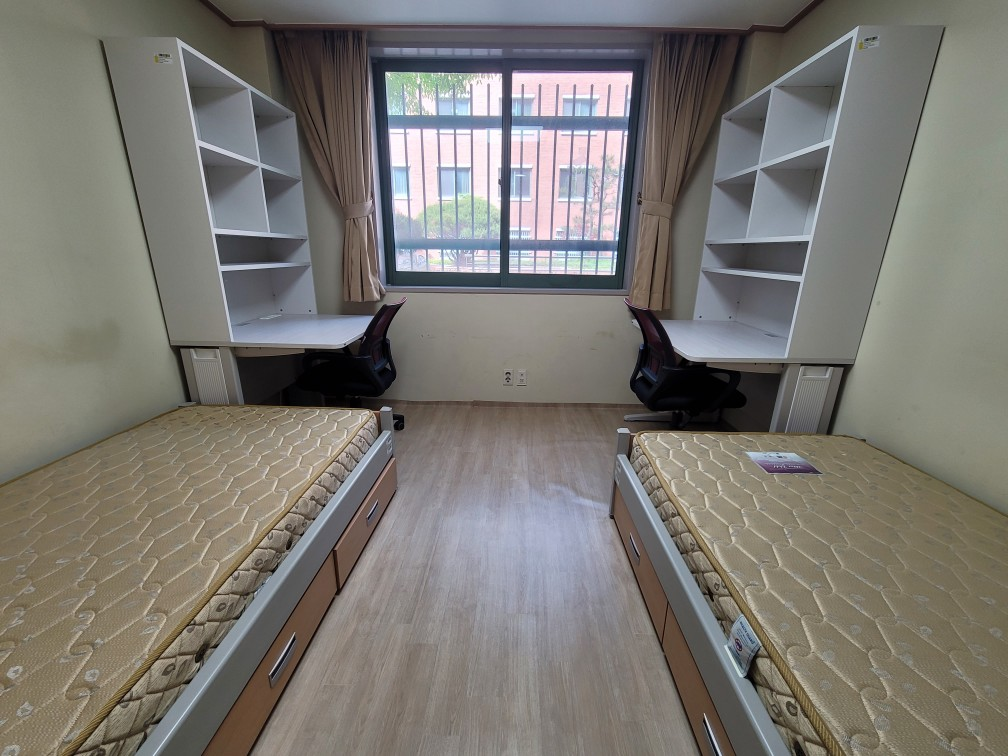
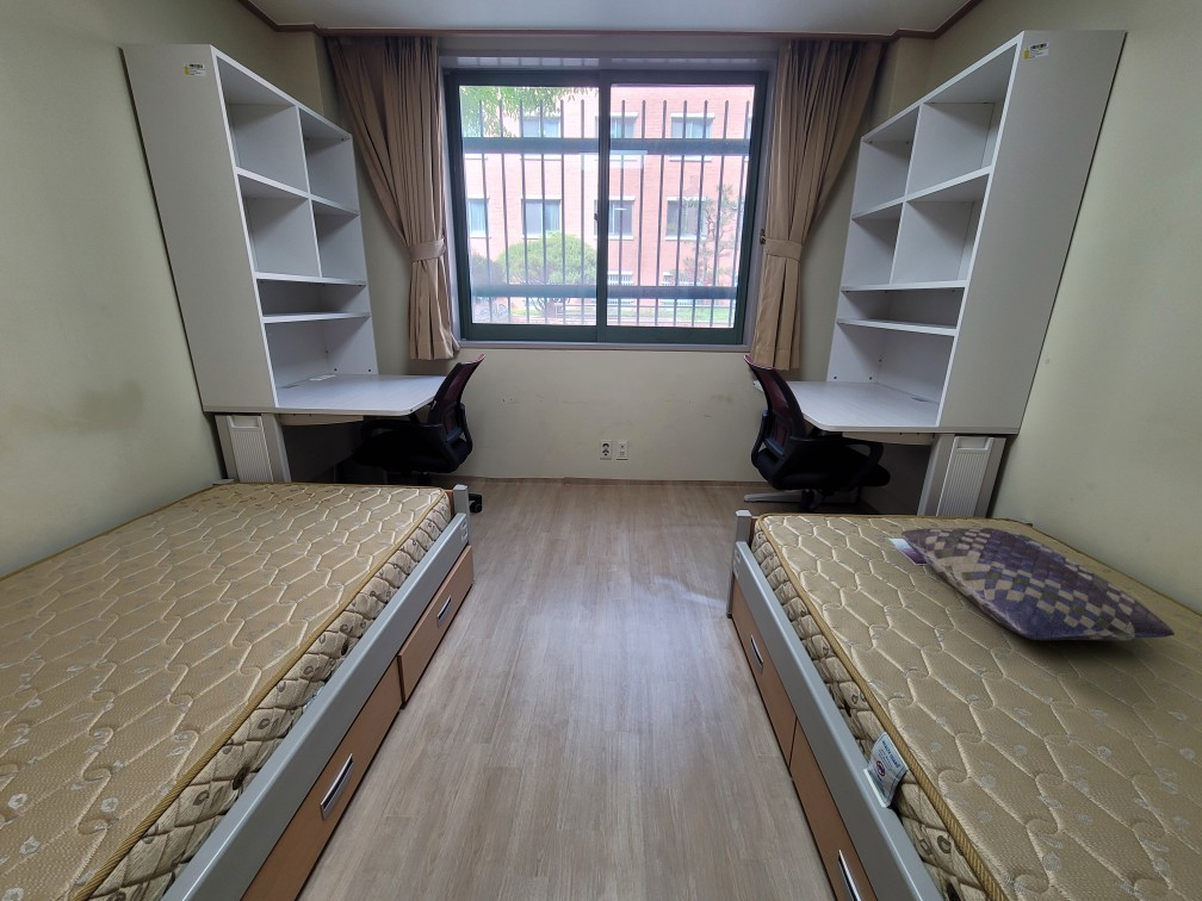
+ cushion (1016, 576)
